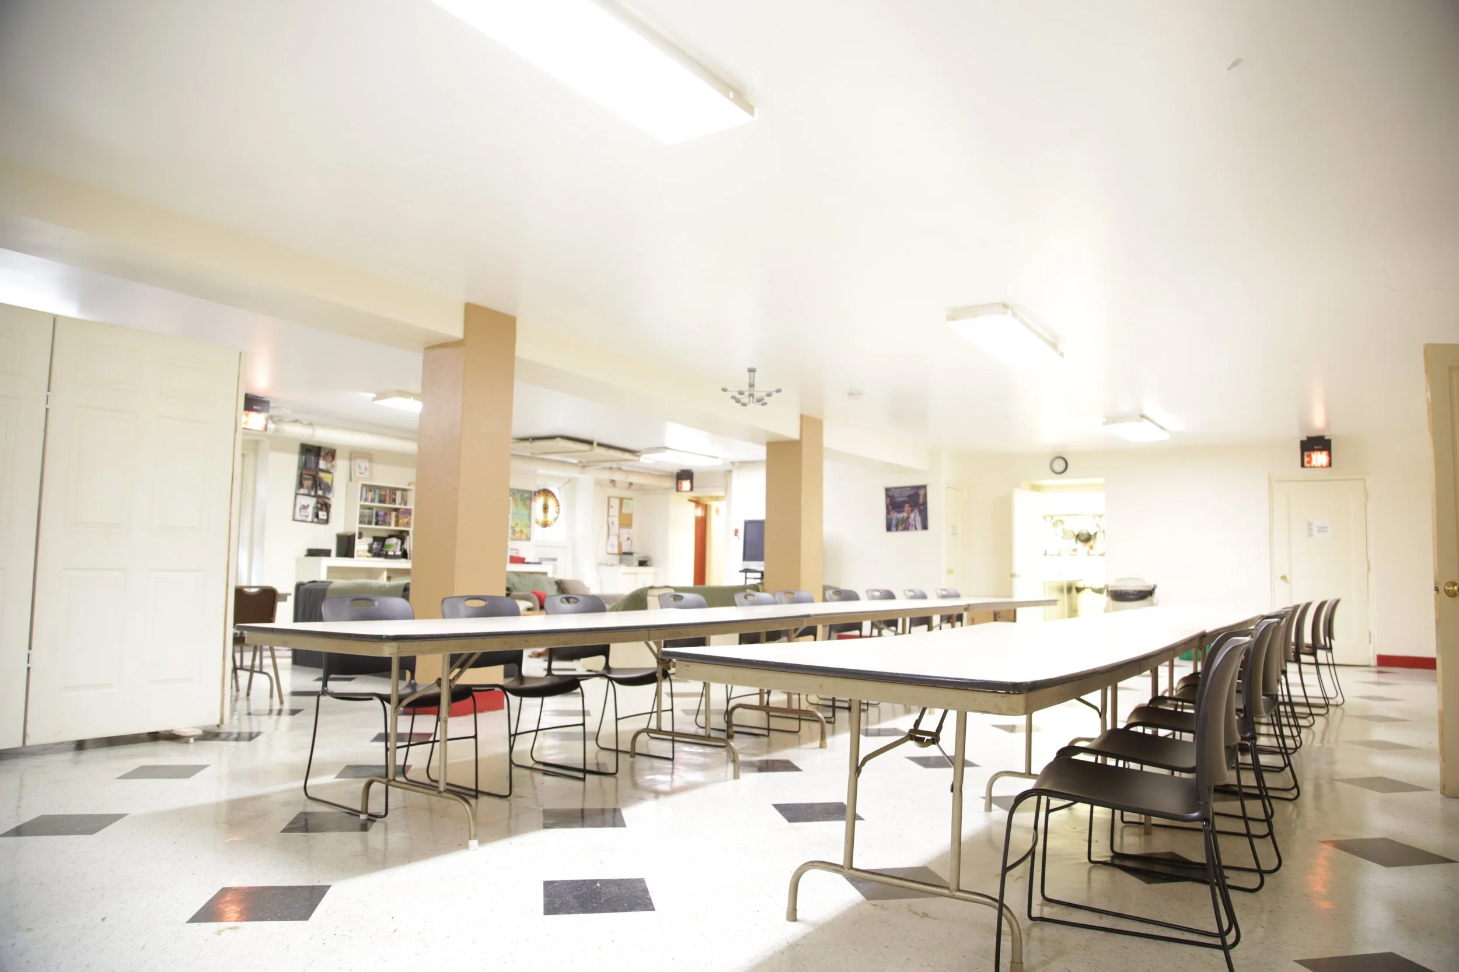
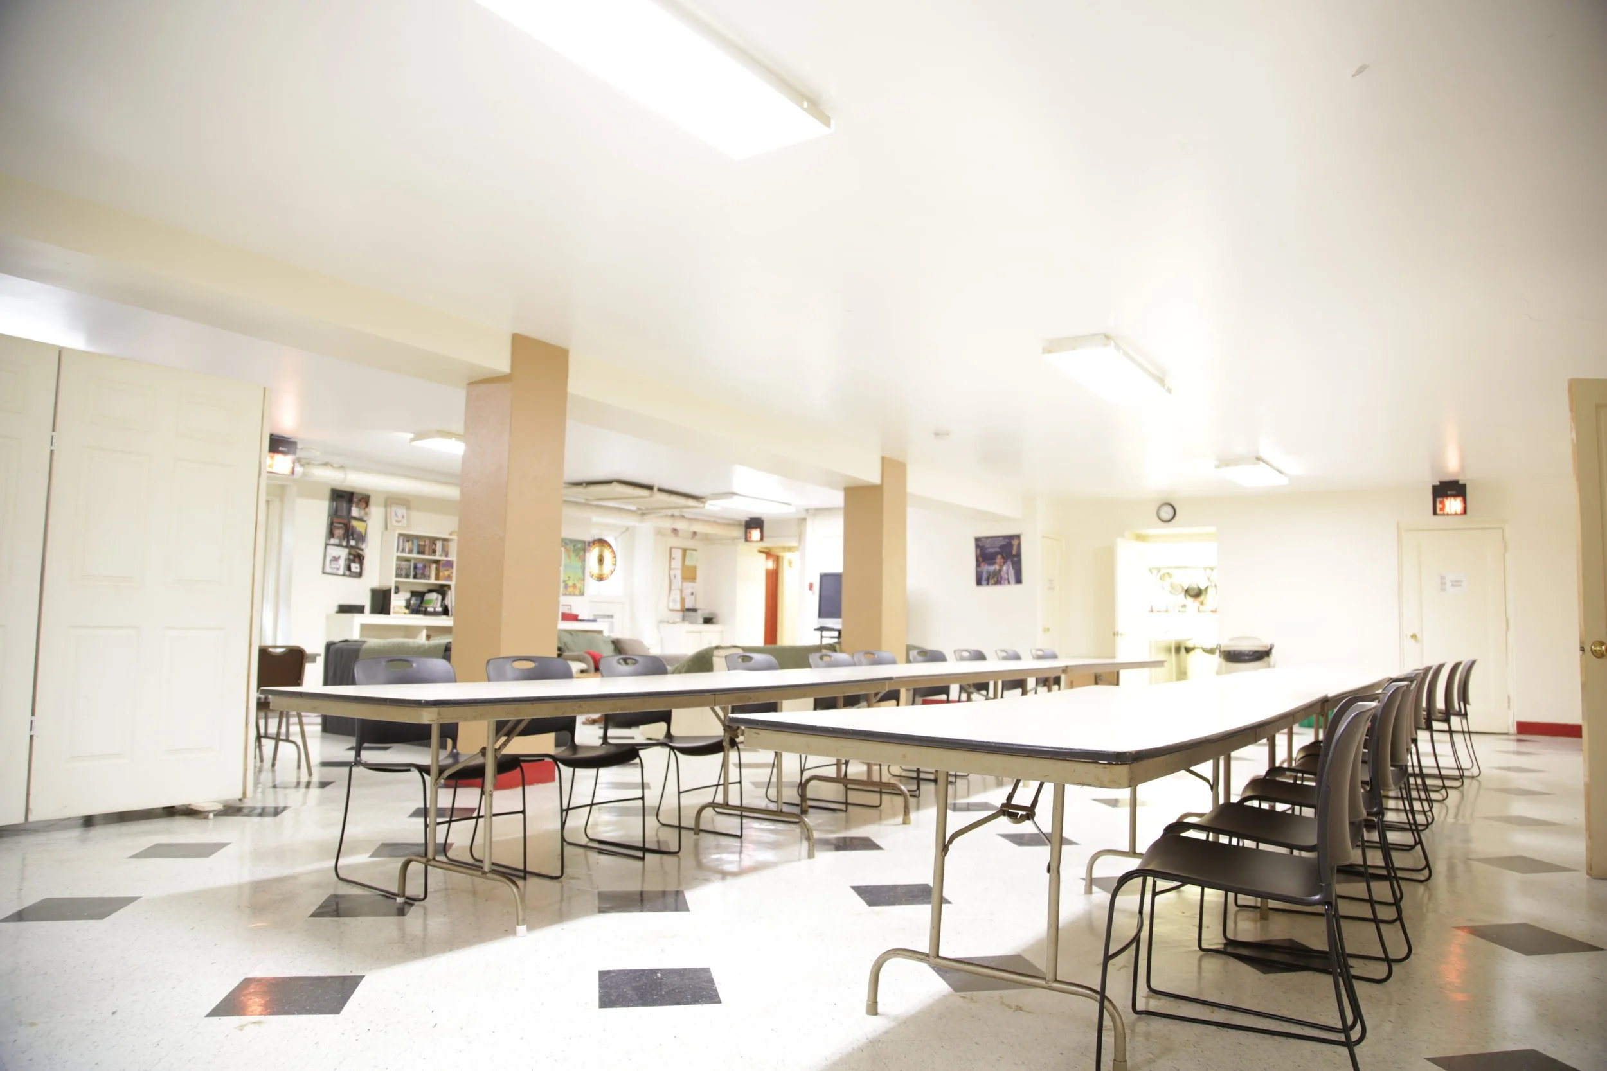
- ceiling light fixture (751, 386)
